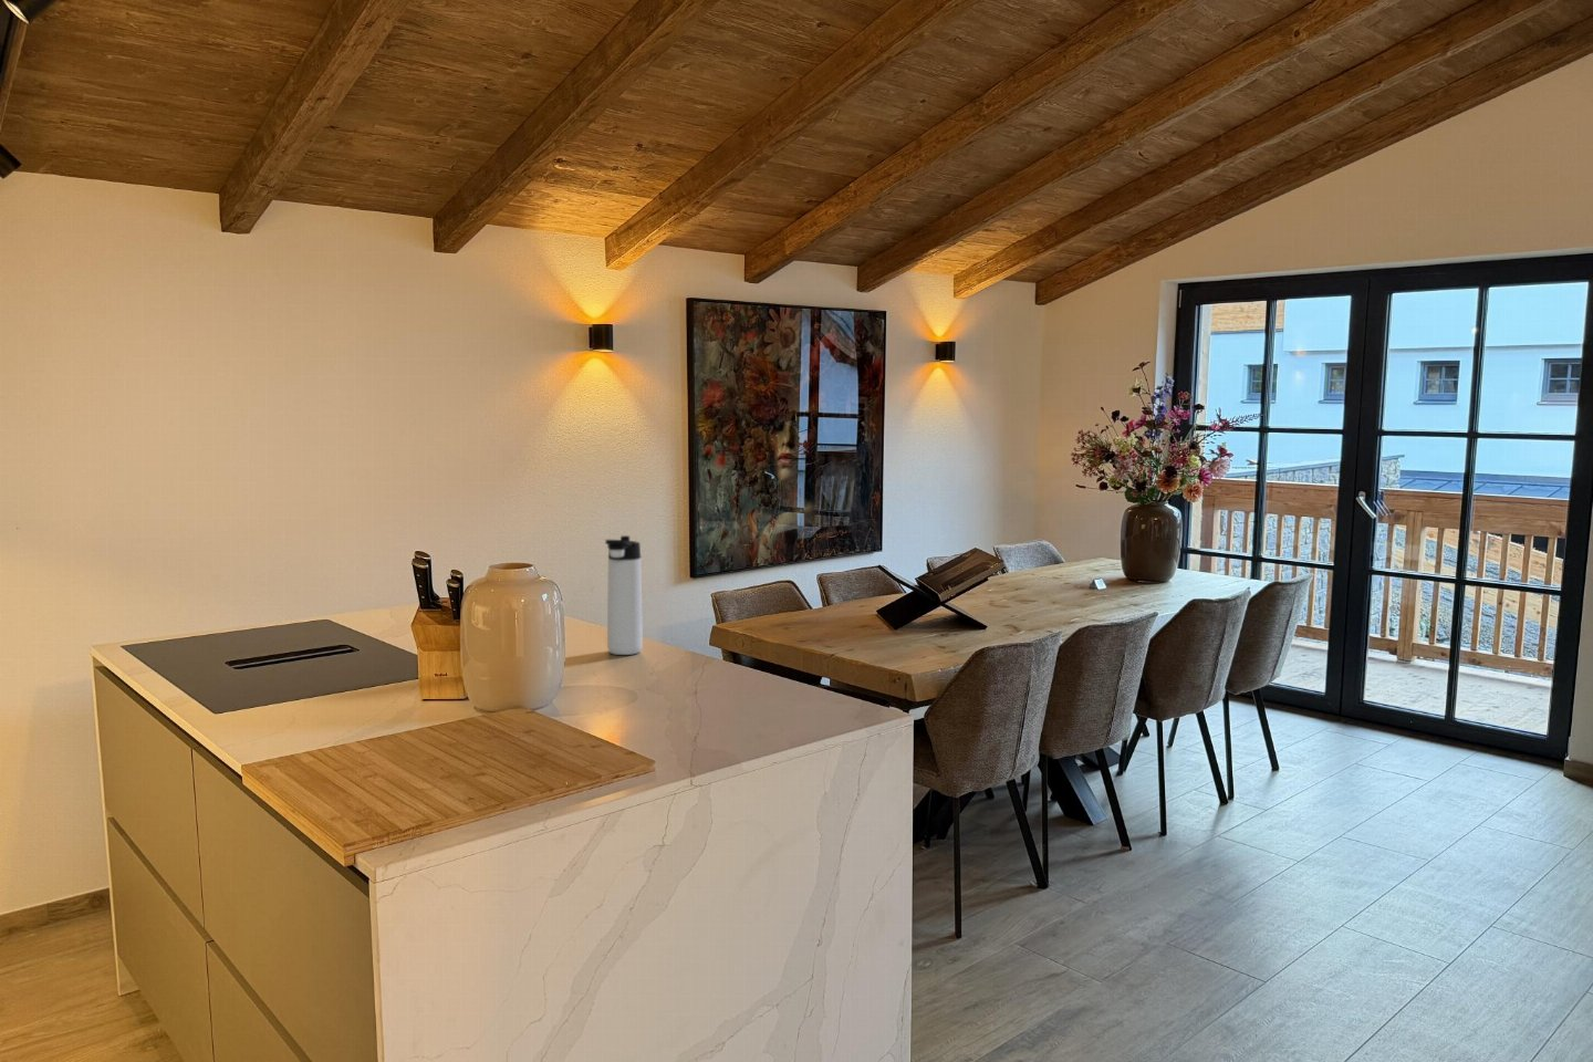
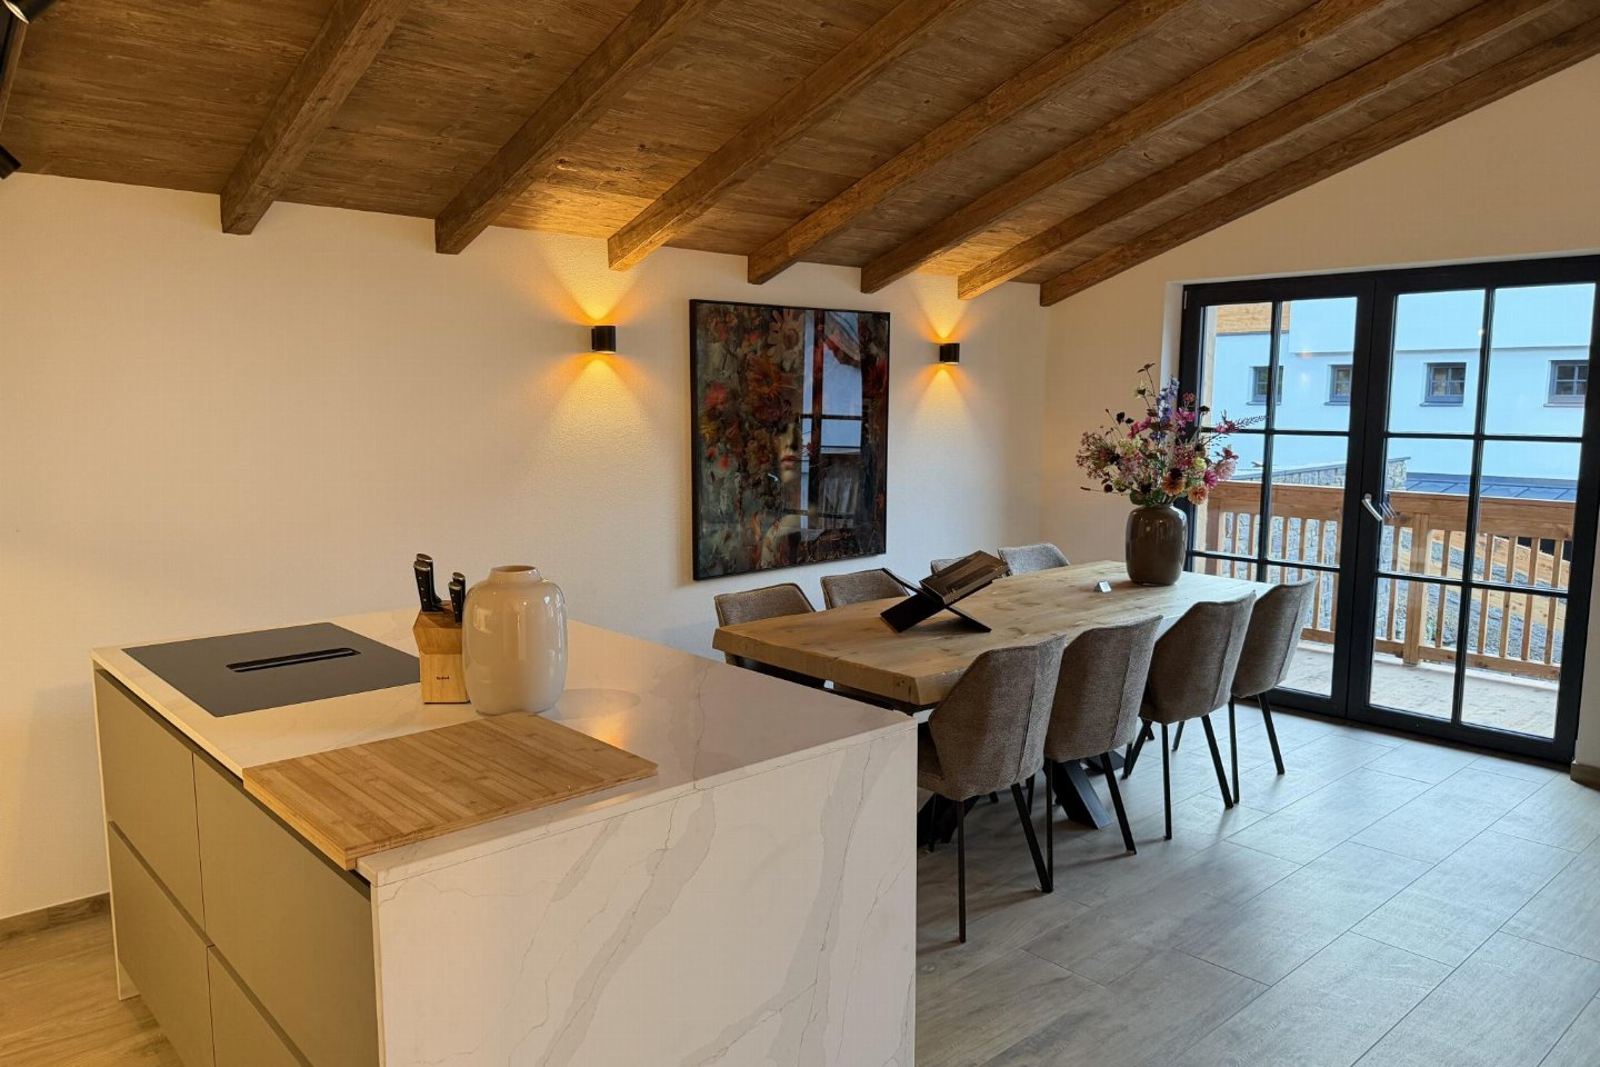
- thermos bottle (622, 595)
